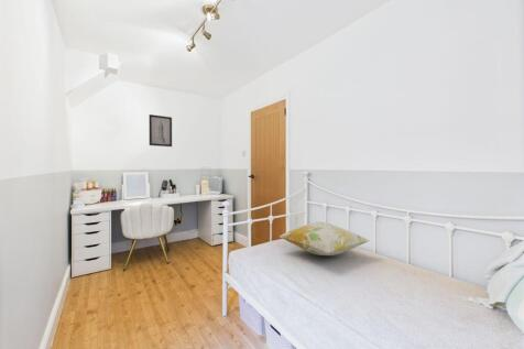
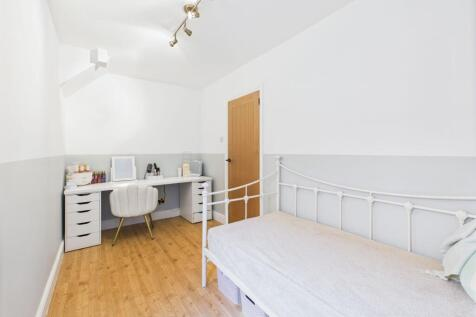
- decorative pillow (323, 238)
- wall art (161, 131)
